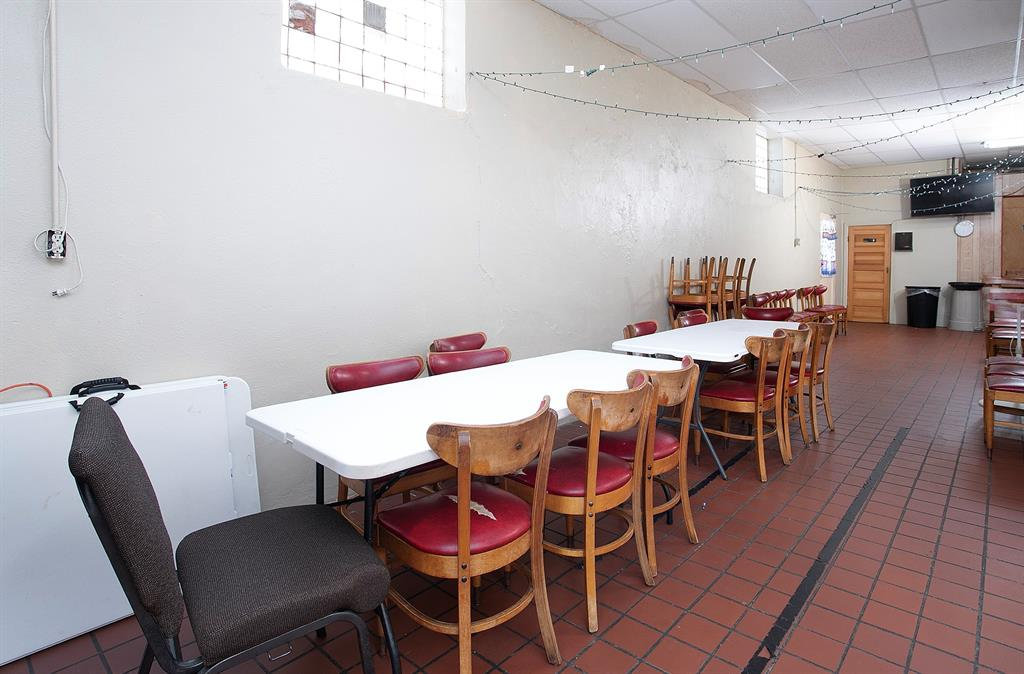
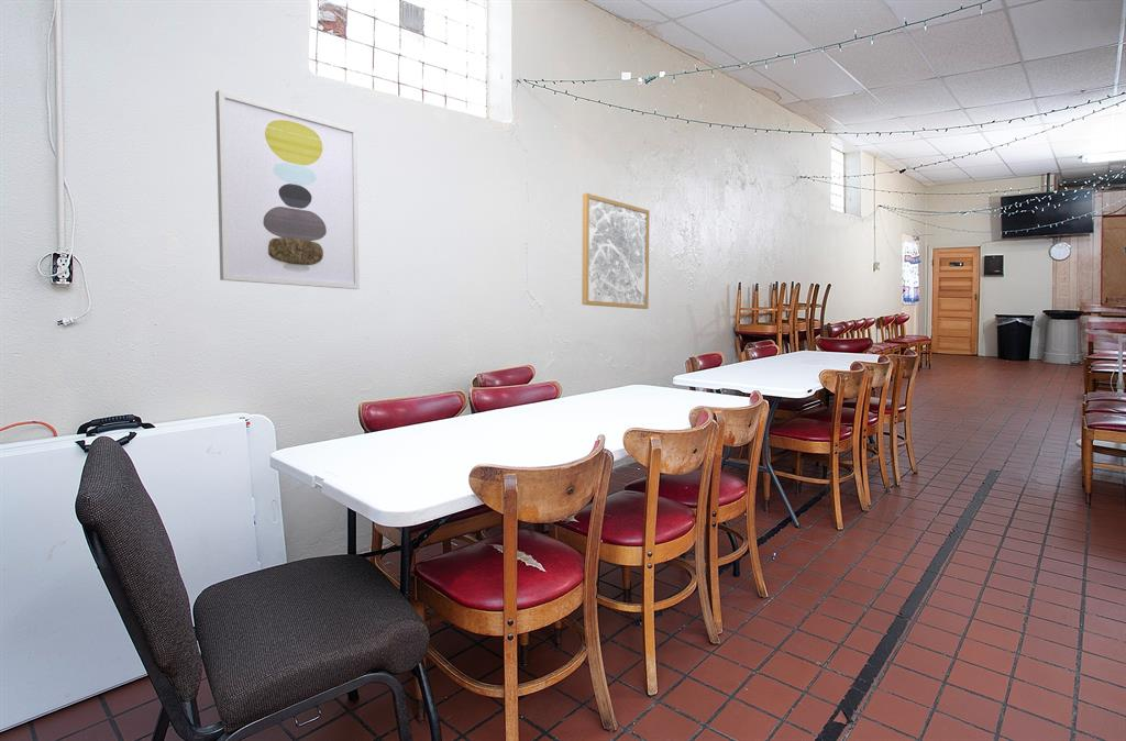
+ wall art (294, 198)
+ wall art (617, 254)
